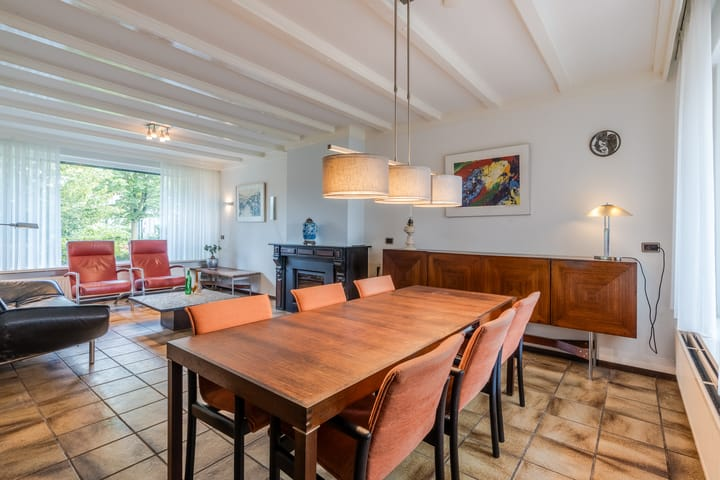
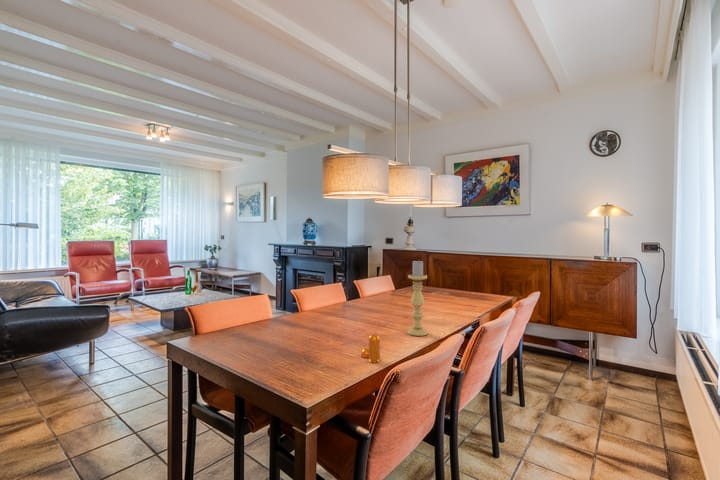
+ candle holder (417, 296)
+ pepper shaker (370, 345)
